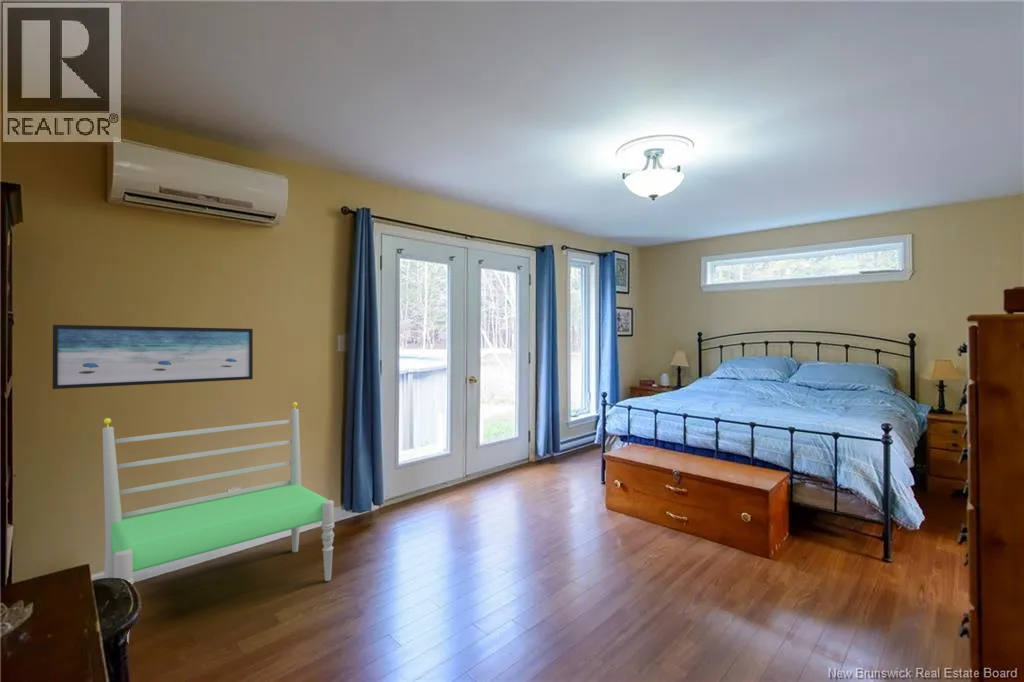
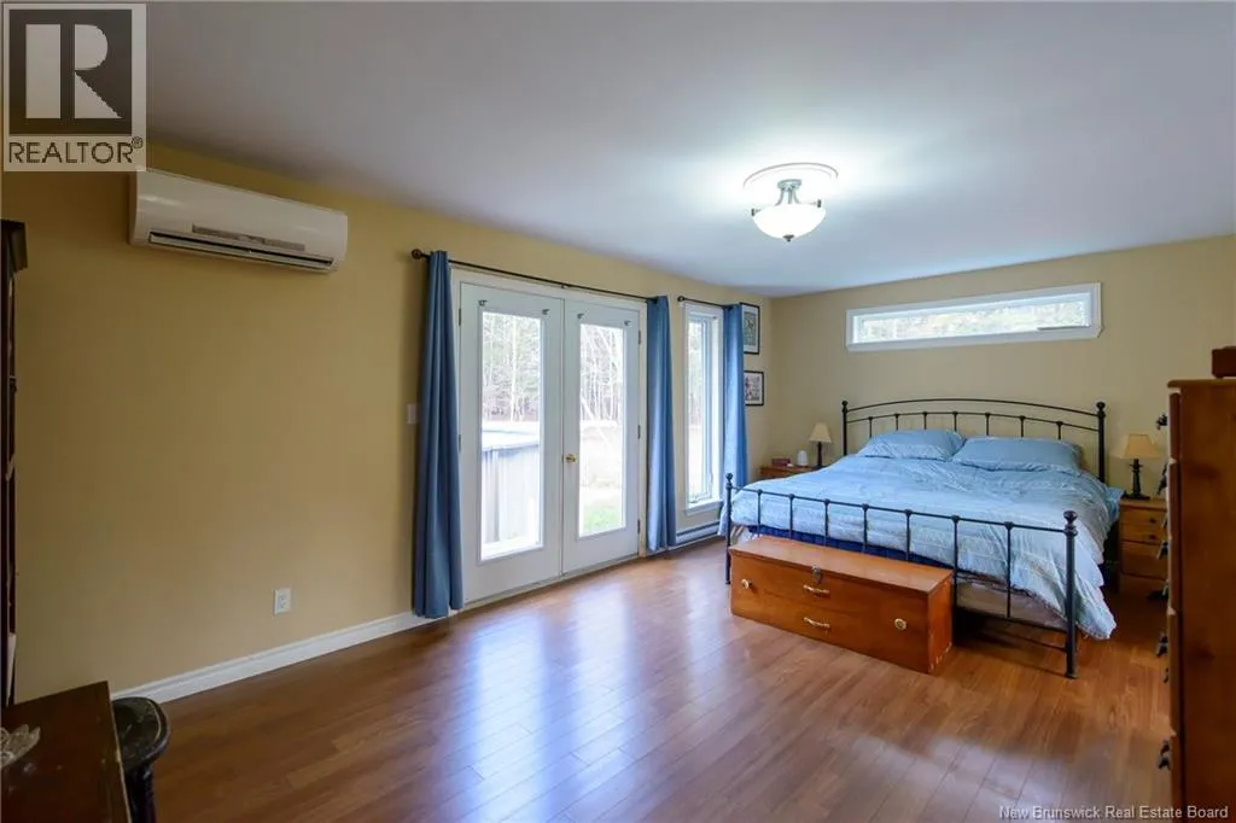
- wall art (164, 355)
- bench (225, 503)
